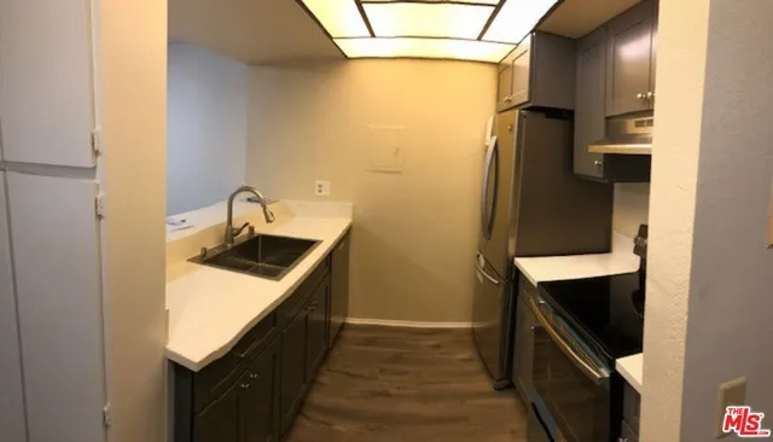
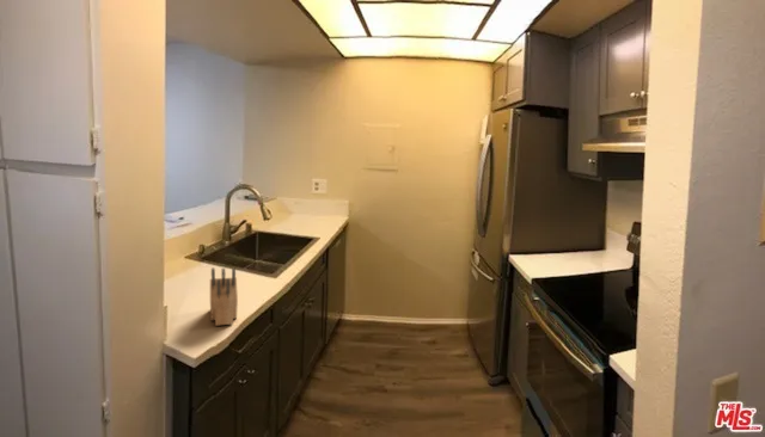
+ knife block (224, 290)
